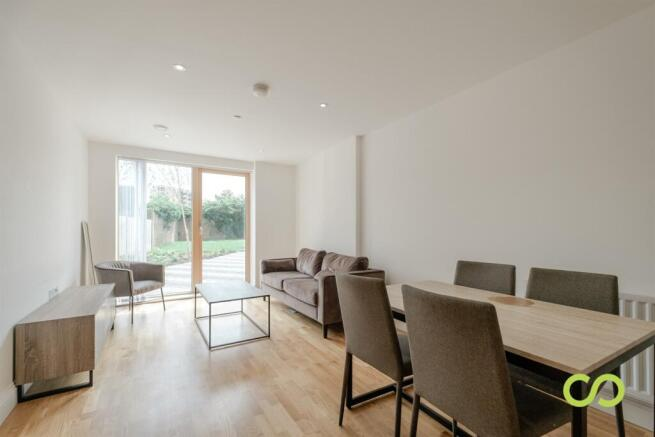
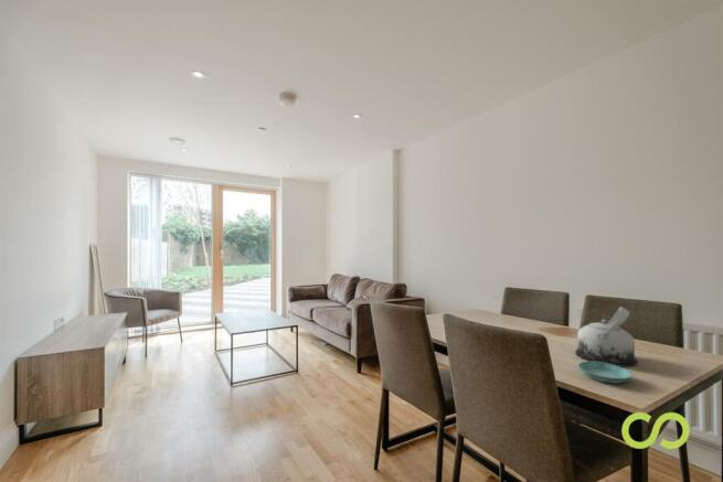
+ teapot (605, 331)
+ saucer (604, 373)
